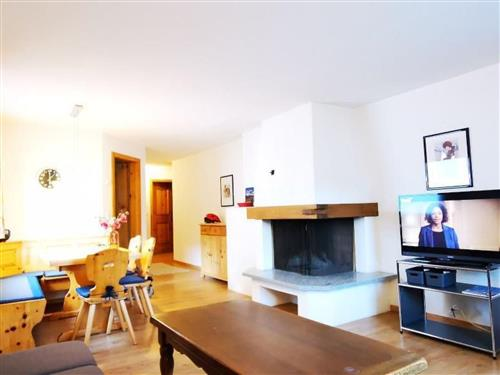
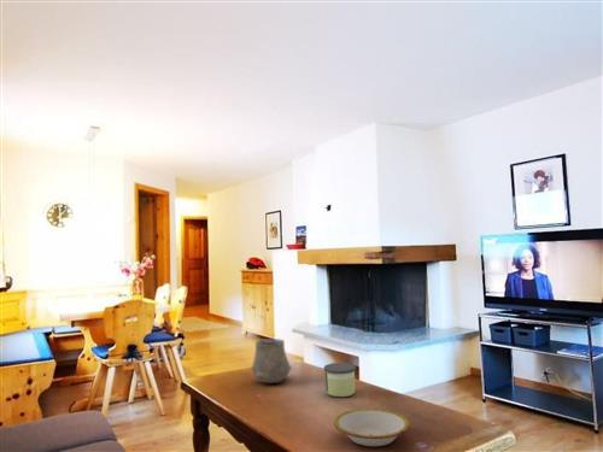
+ bowl (371, 429)
+ candle (340, 380)
+ ceramic cup (270, 360)
